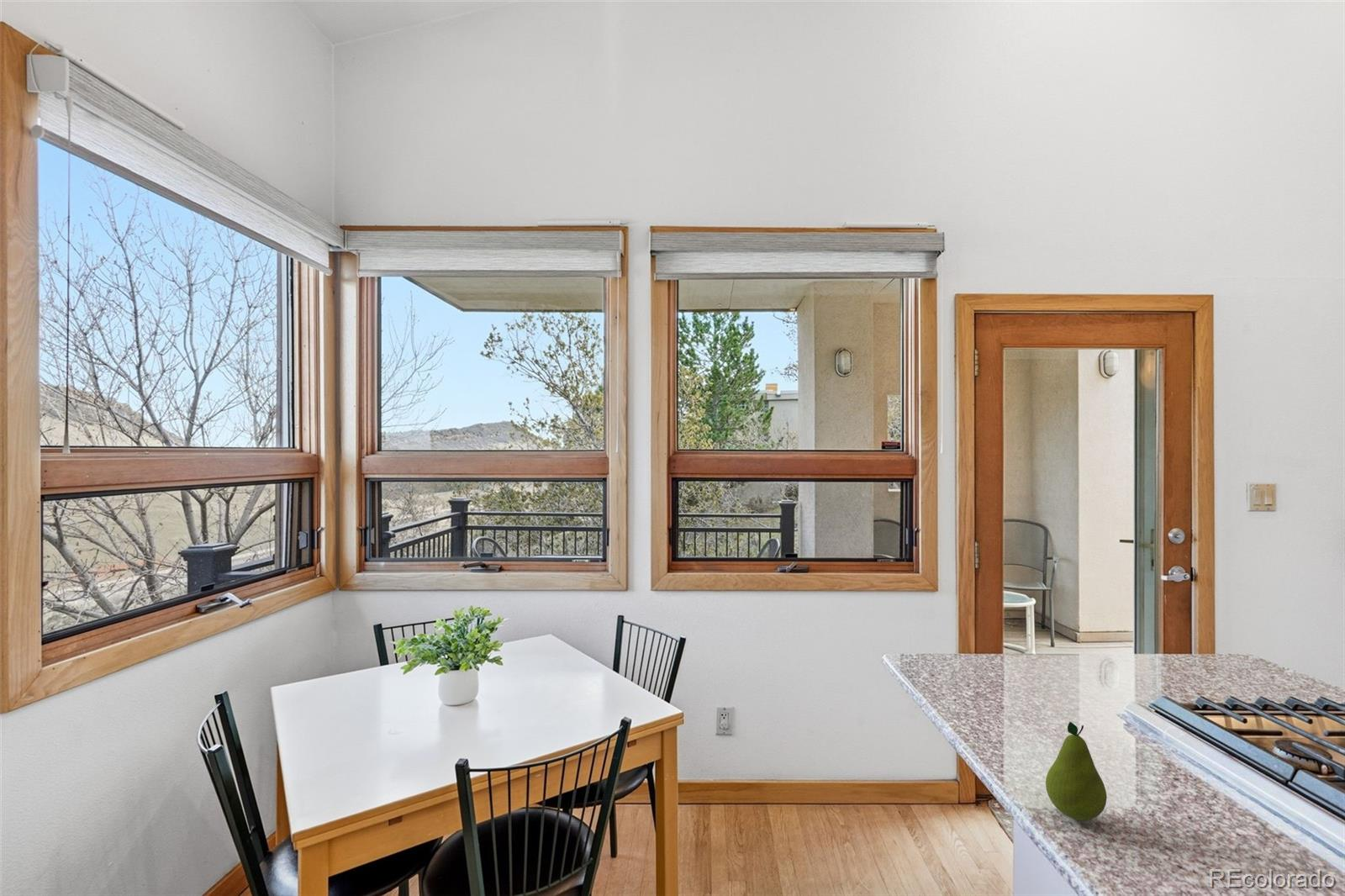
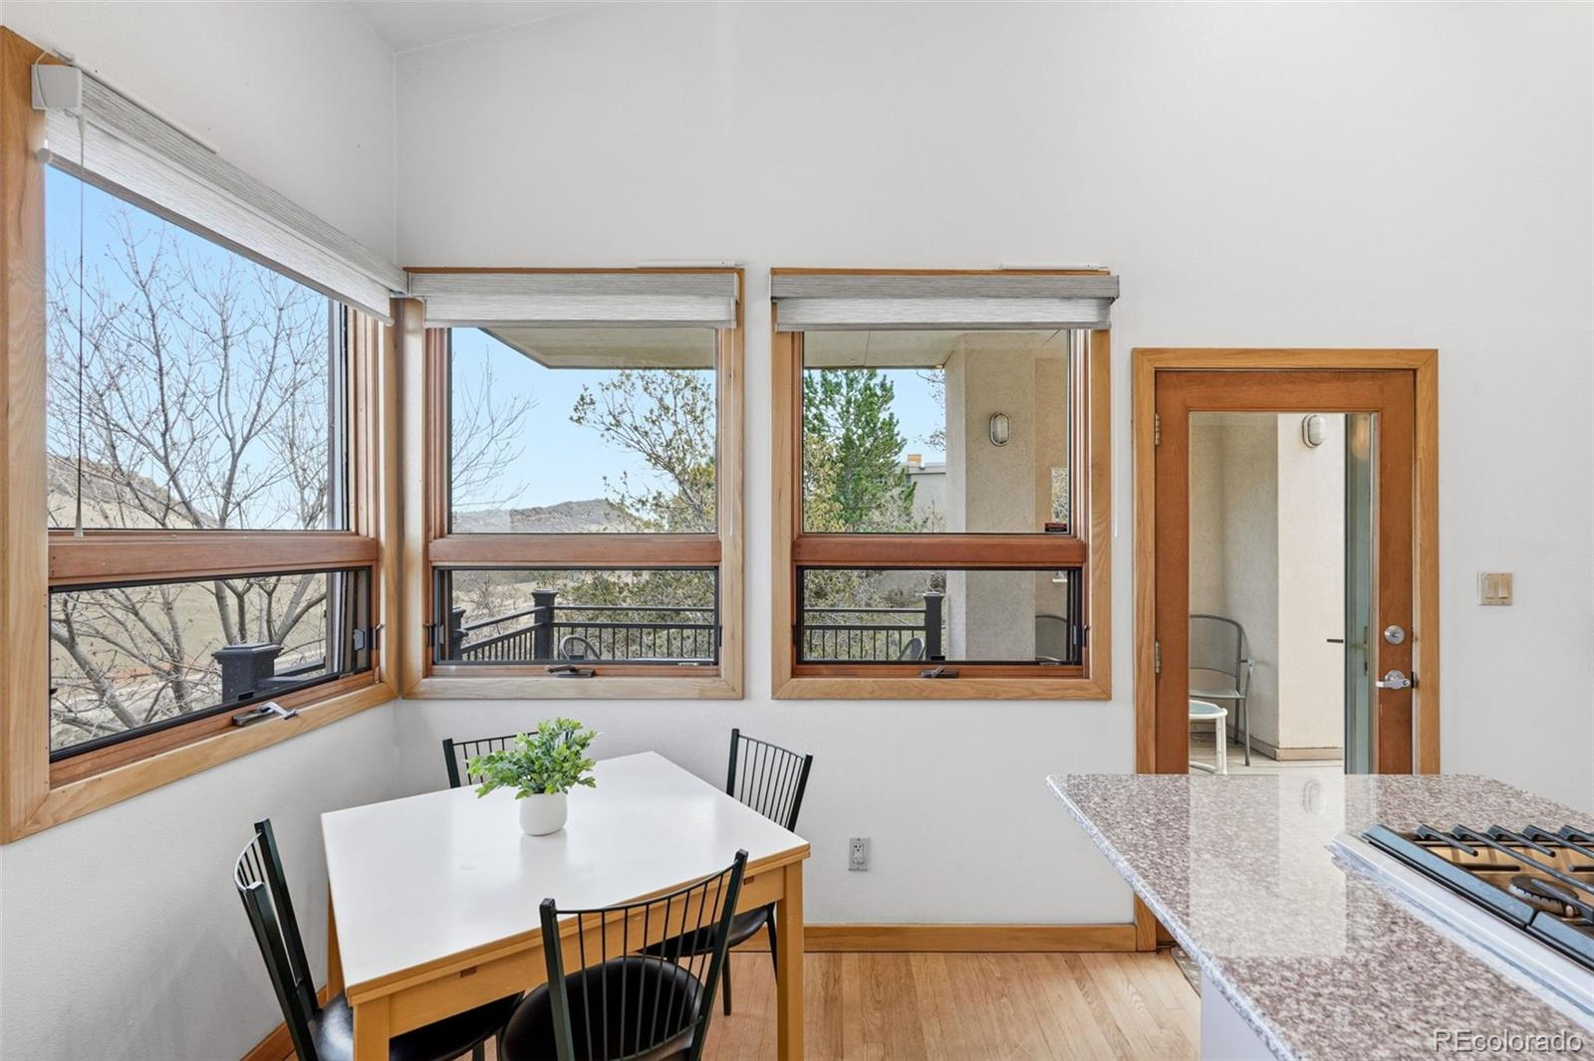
- fruit (1075, 769)
